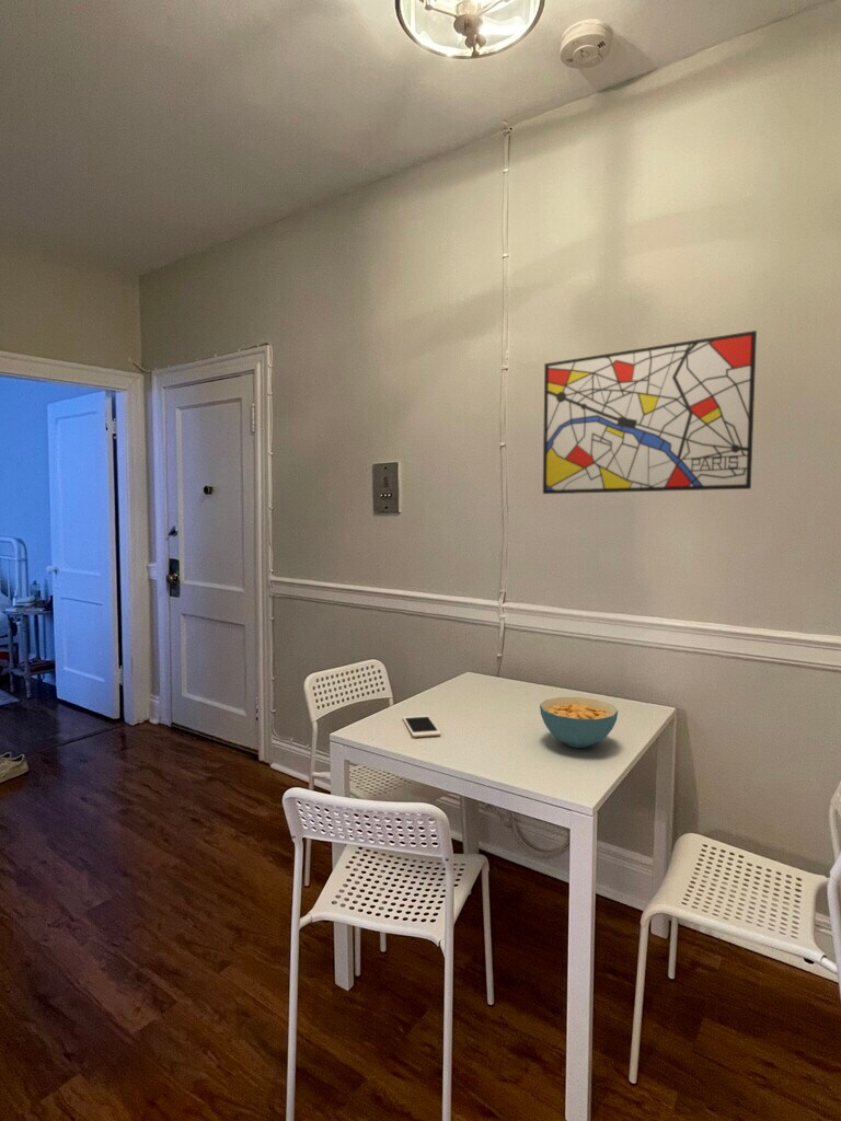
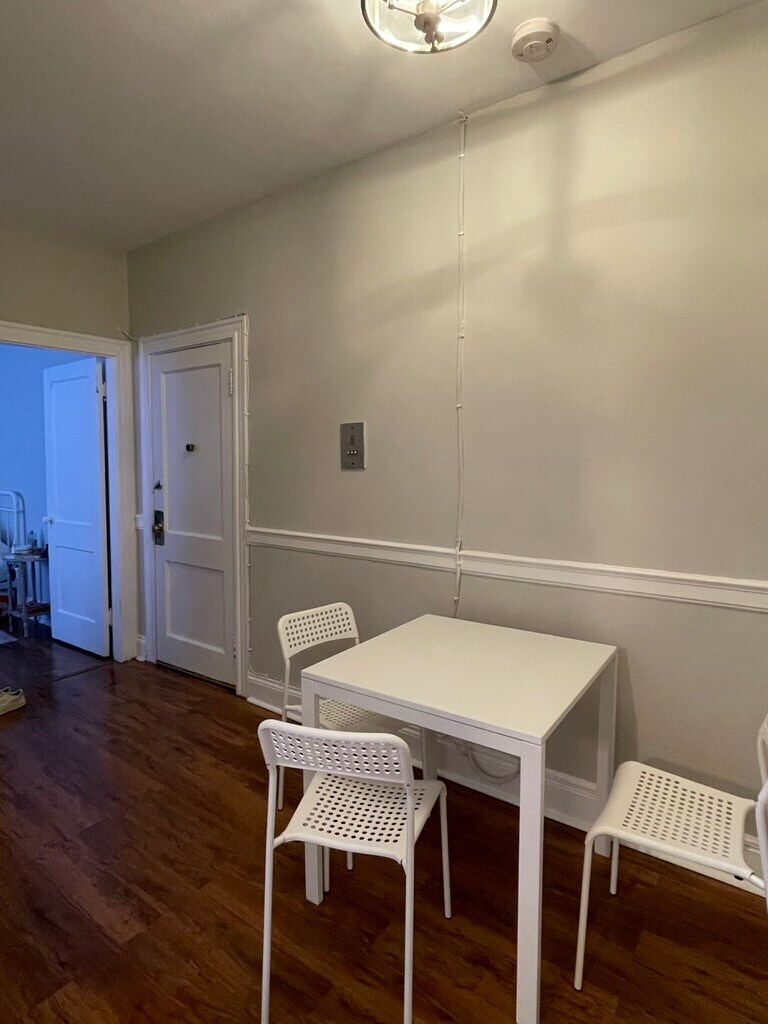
- wall art (638, 420)
- cereal bowl (577, 725)
- cell phone (420, 725)
